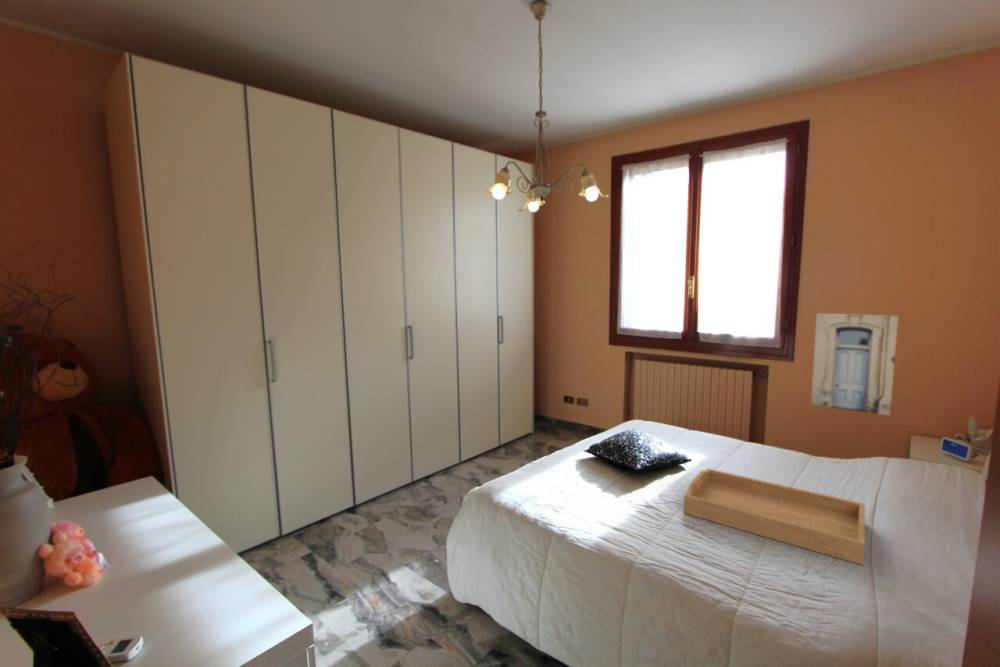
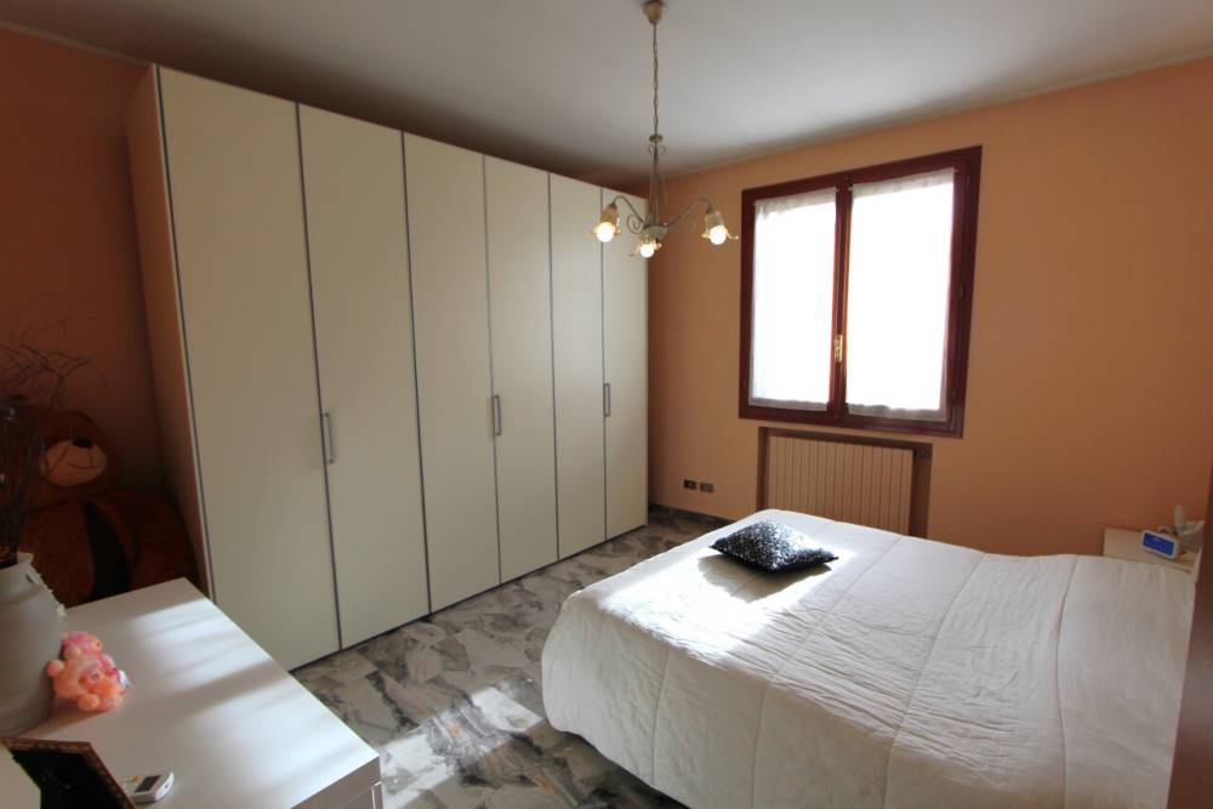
- serving tray (772, 505)
- wall art (852, 362)
